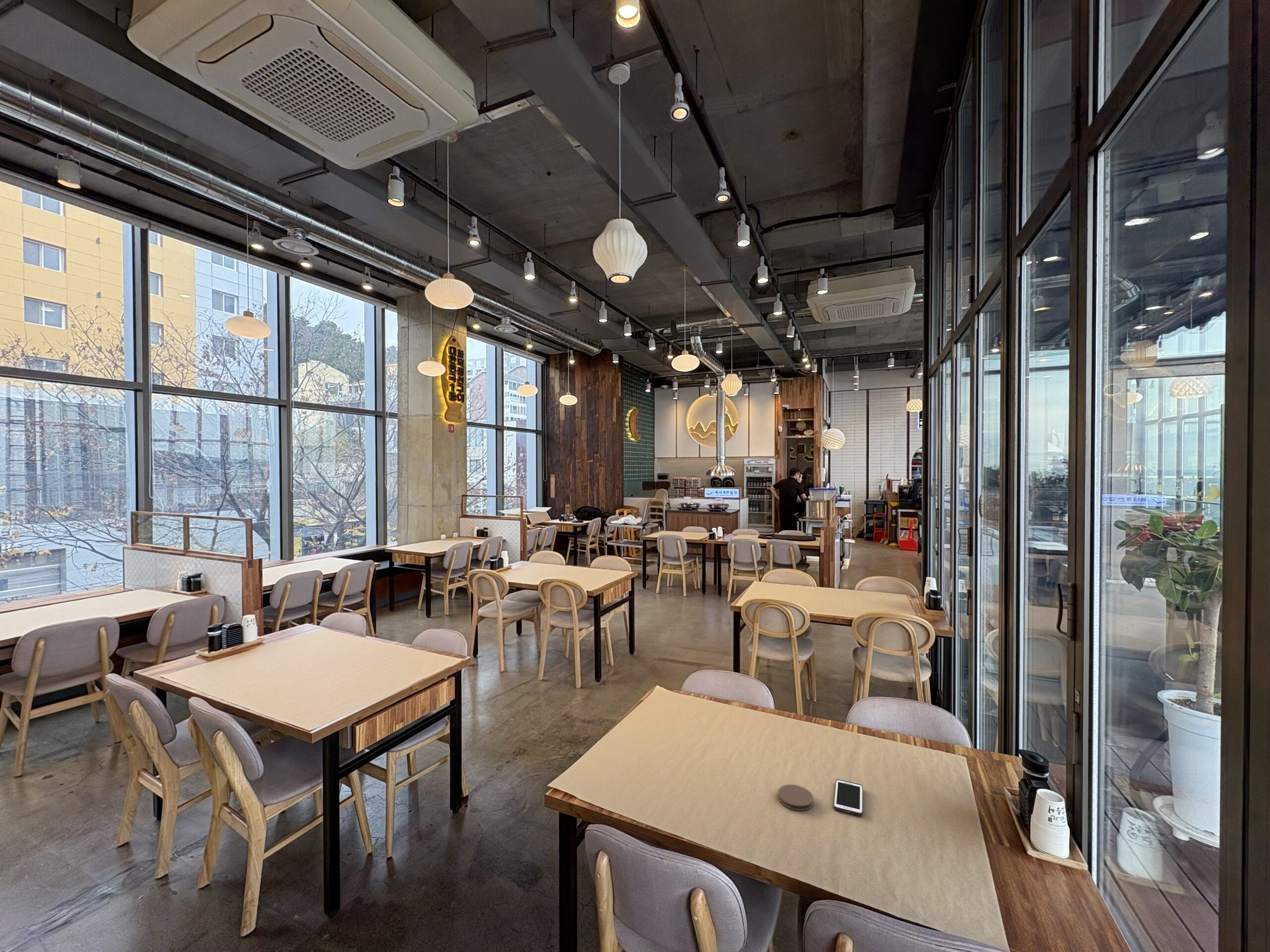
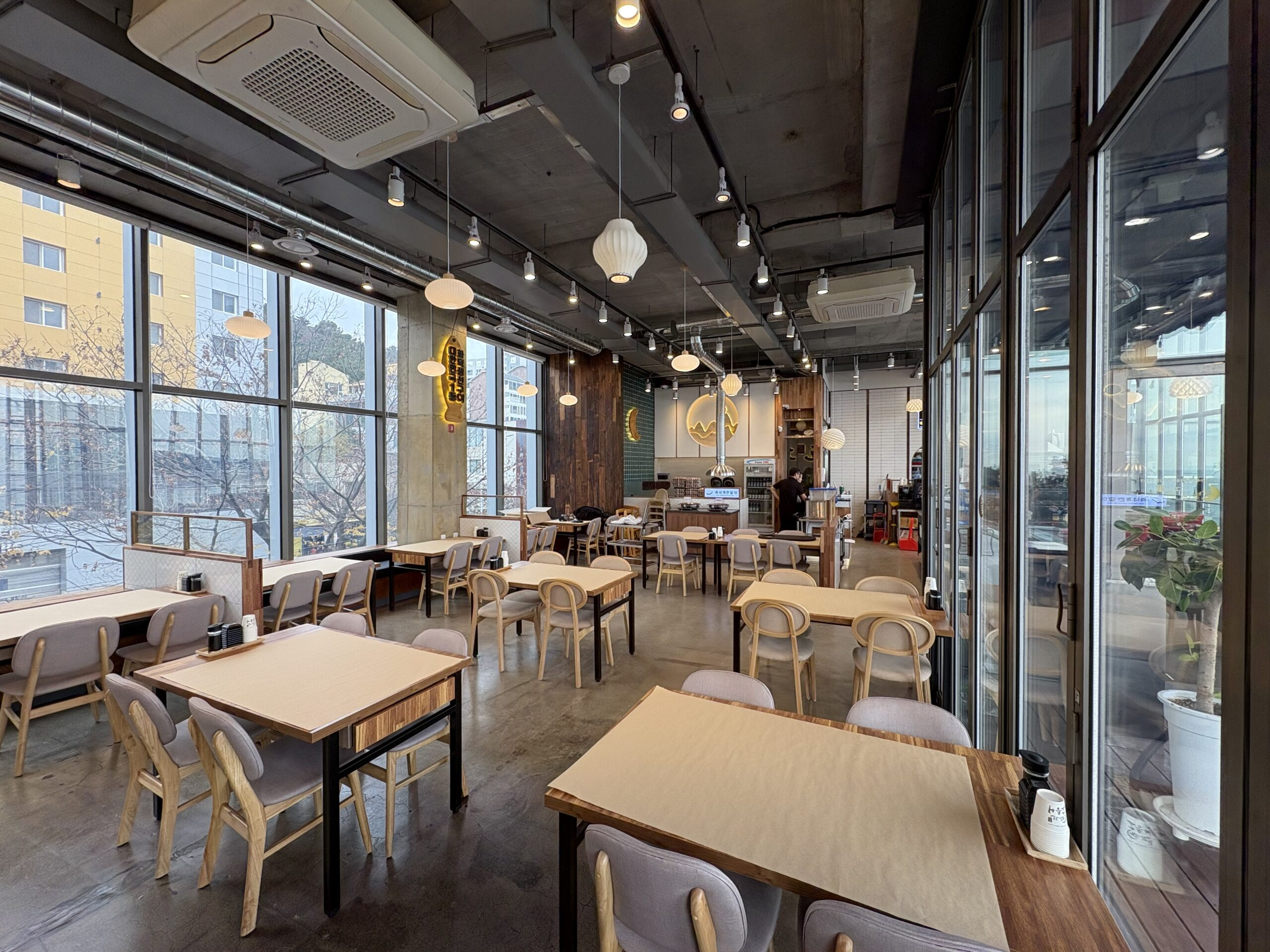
- coaster (795, 797)
- cell phone (848, 797)
